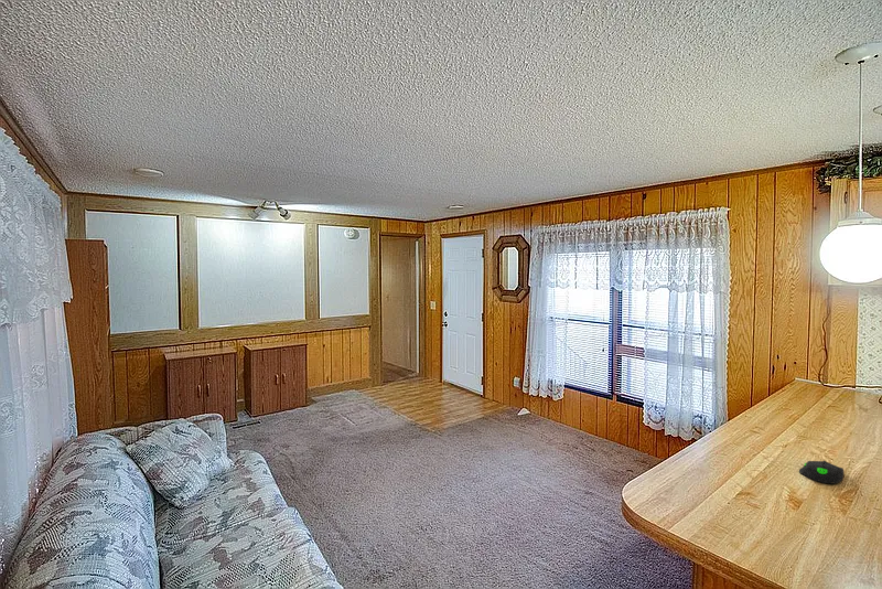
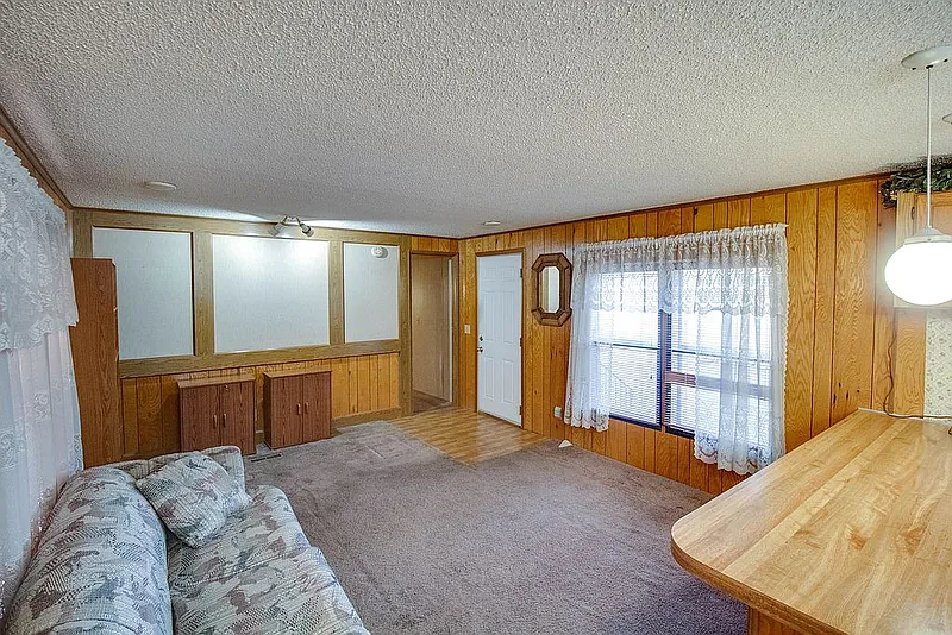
- computer mouse (820, 468)
